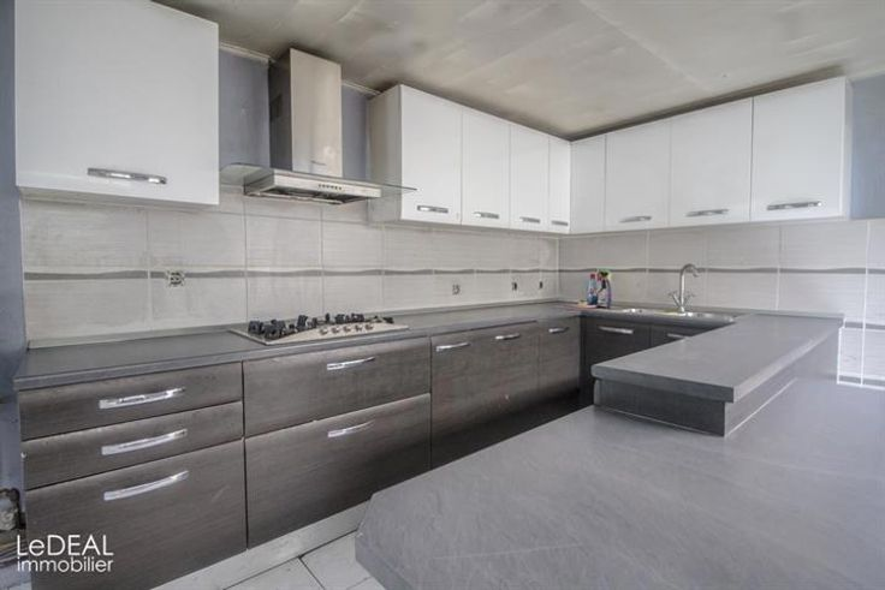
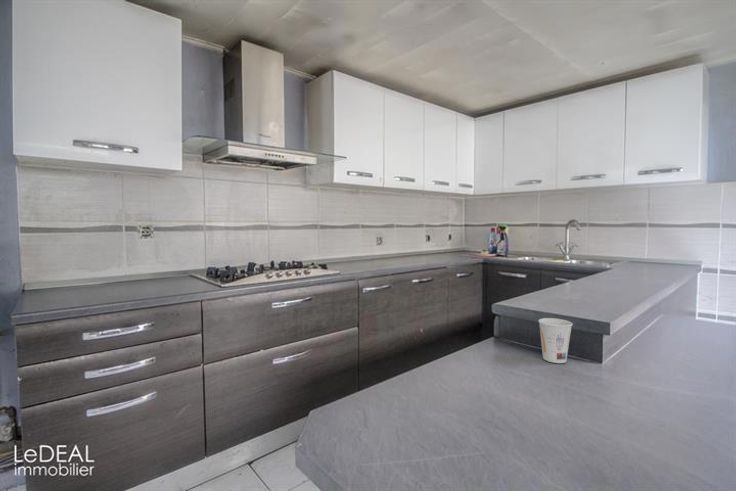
+ cup (554, 340)
